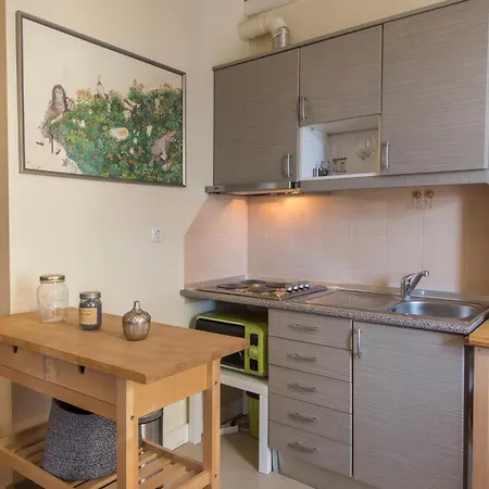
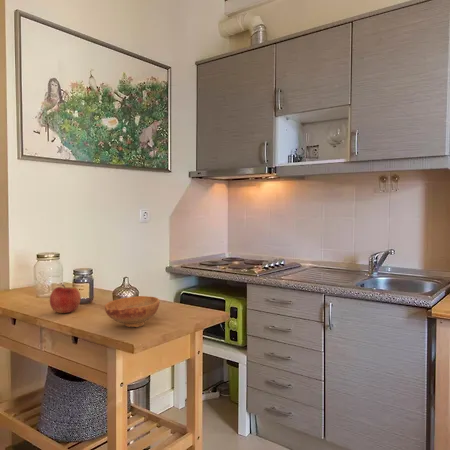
+ bowl (132, 312)
+ apple (65, 298)
